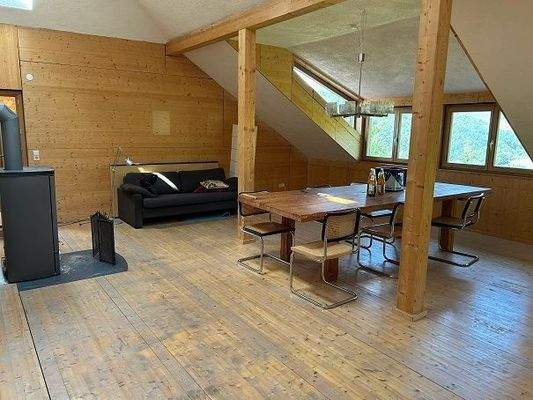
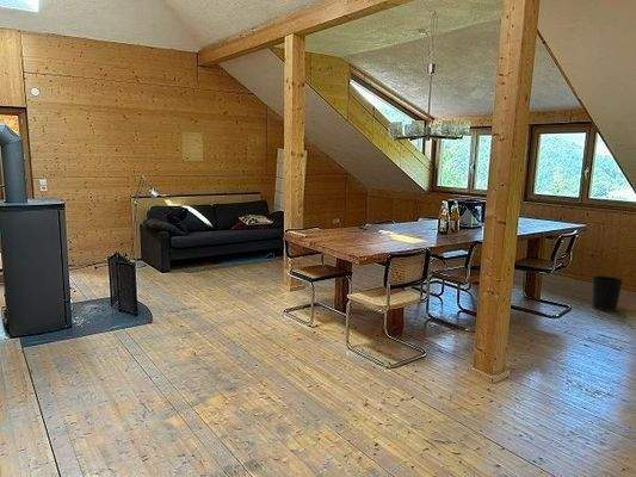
+ wastebasket (605, 293)
